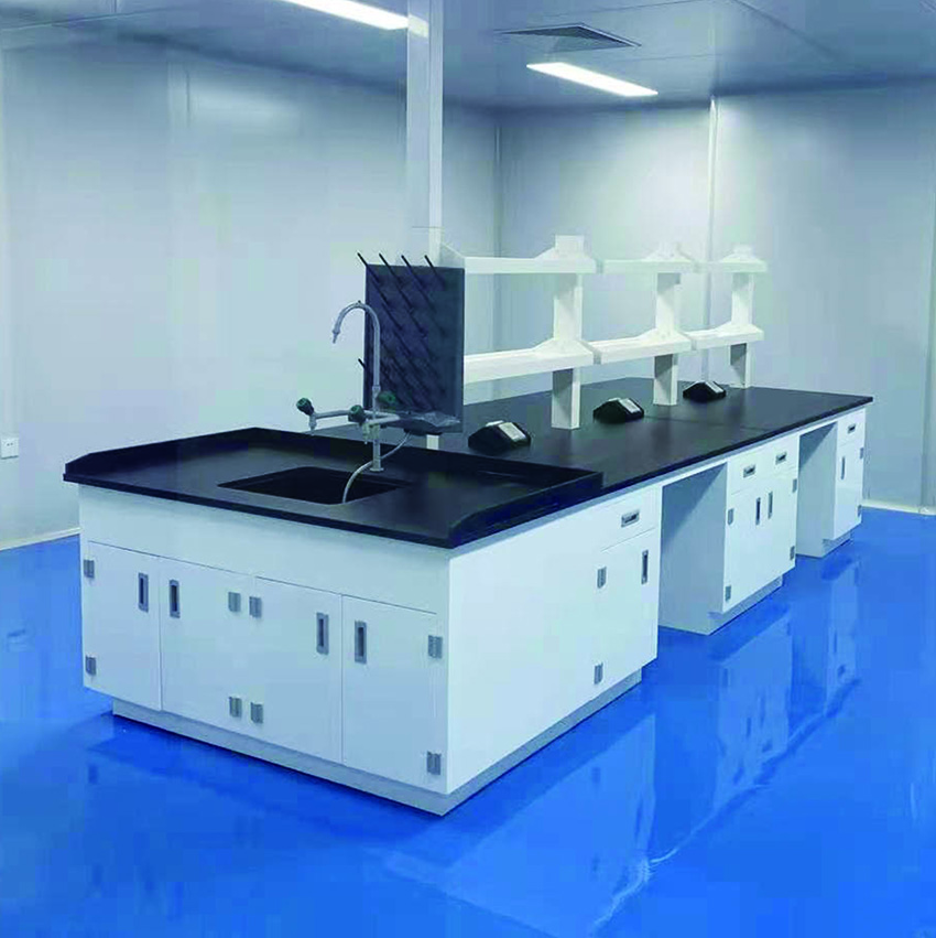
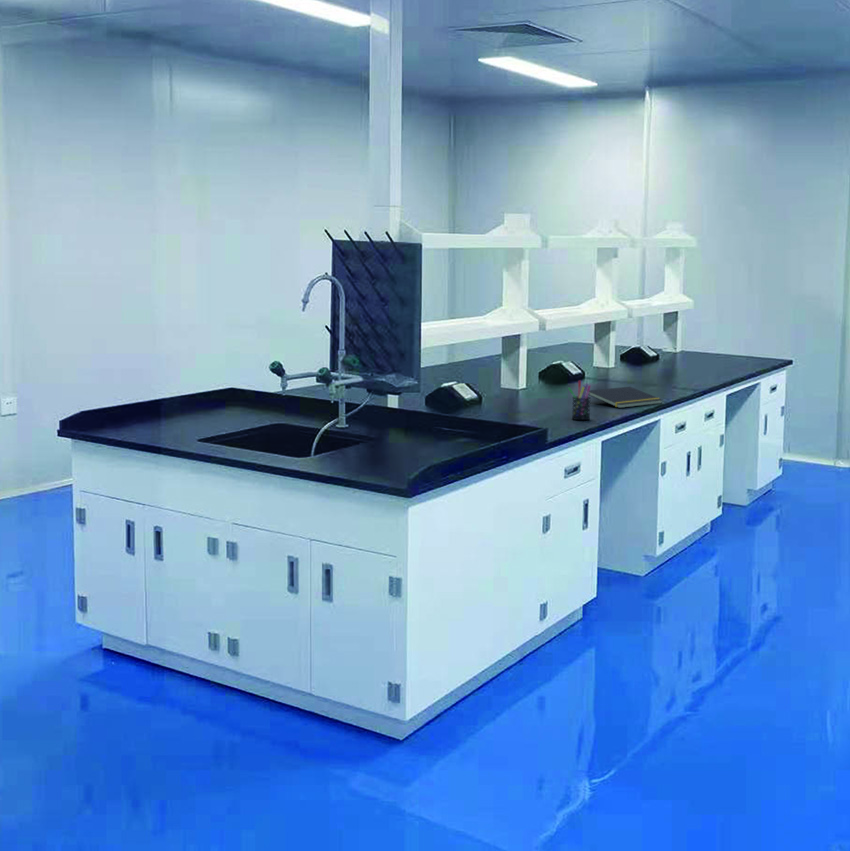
+ pen holder (579, 400)
+ notepad (624, 397)
